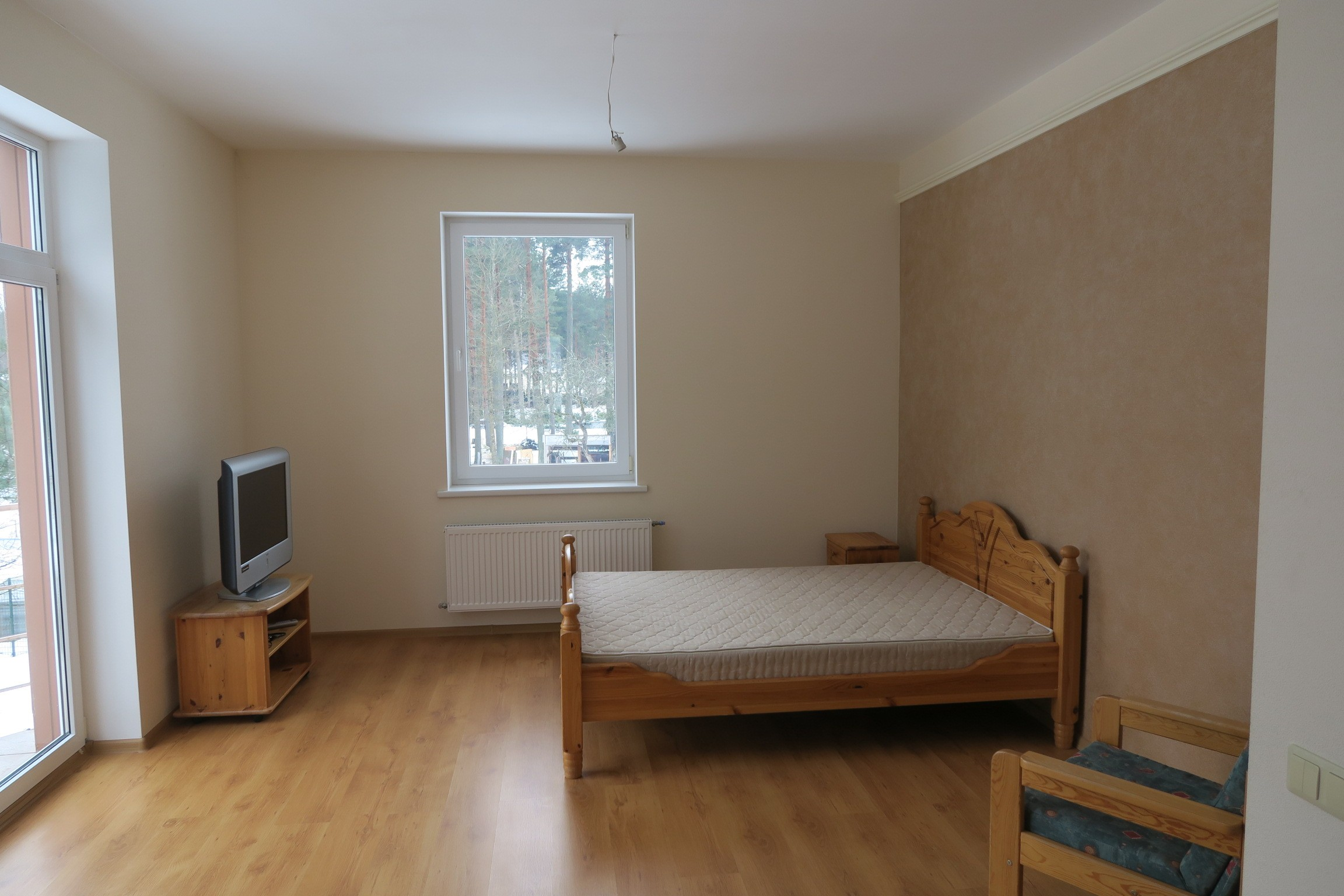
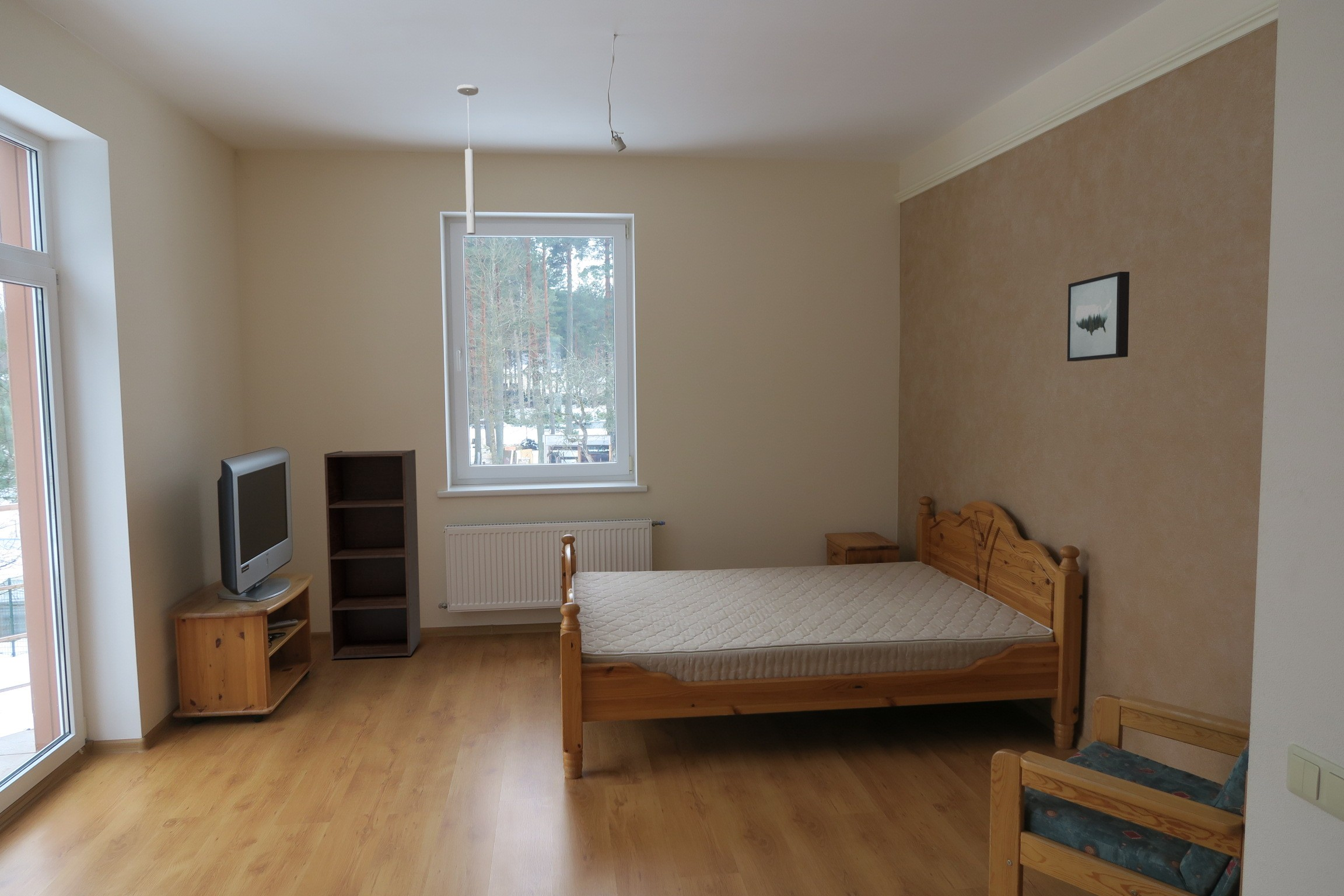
+ wall art (1097, 318)
+ ceiling light (469, 161)
+ shelf (374, 551)
